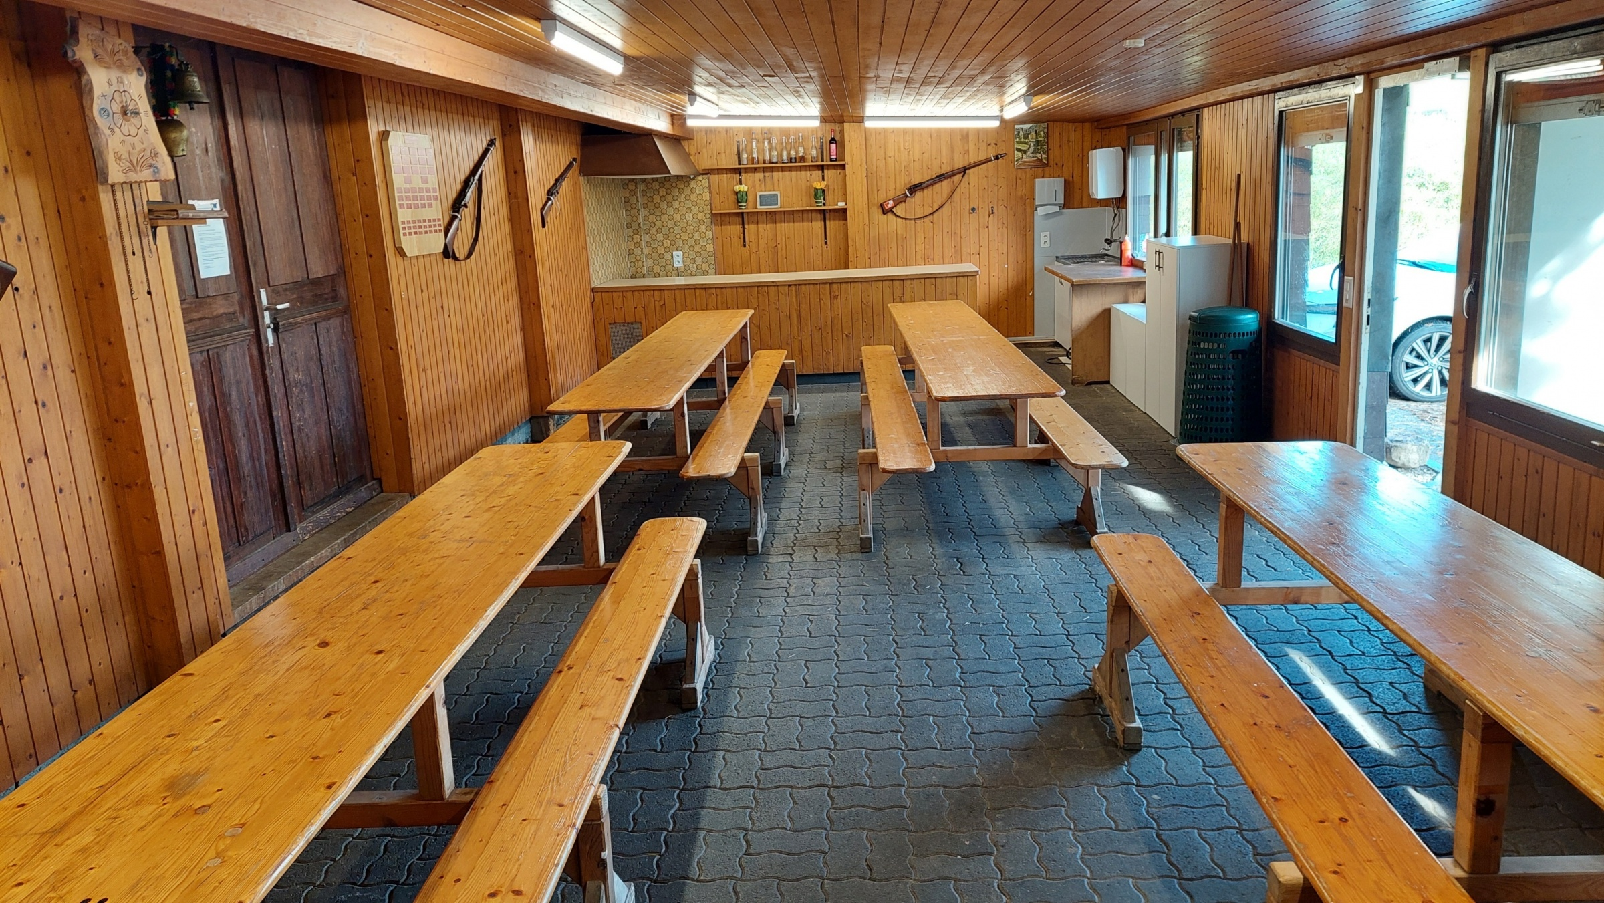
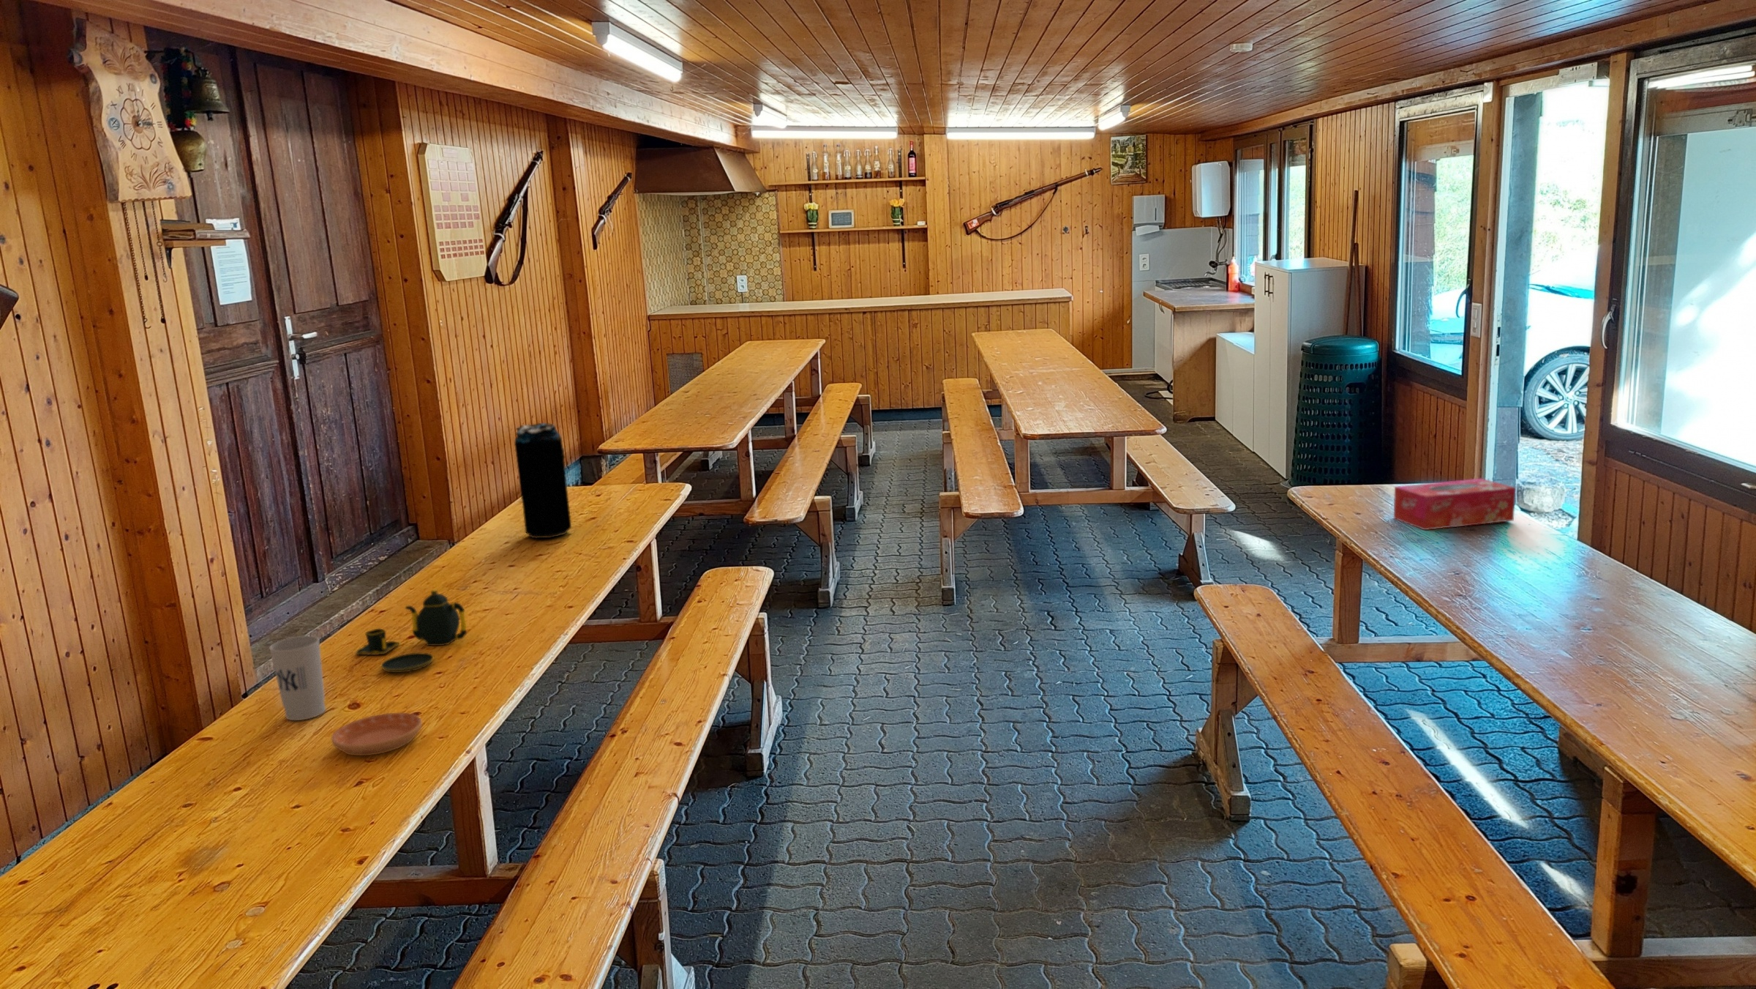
+ teapot (412, 627)
+ beverage can (543, 480)
+ tissue box (1453, 503)
+ cup (300, 679)
+ saucer (377, 735)
